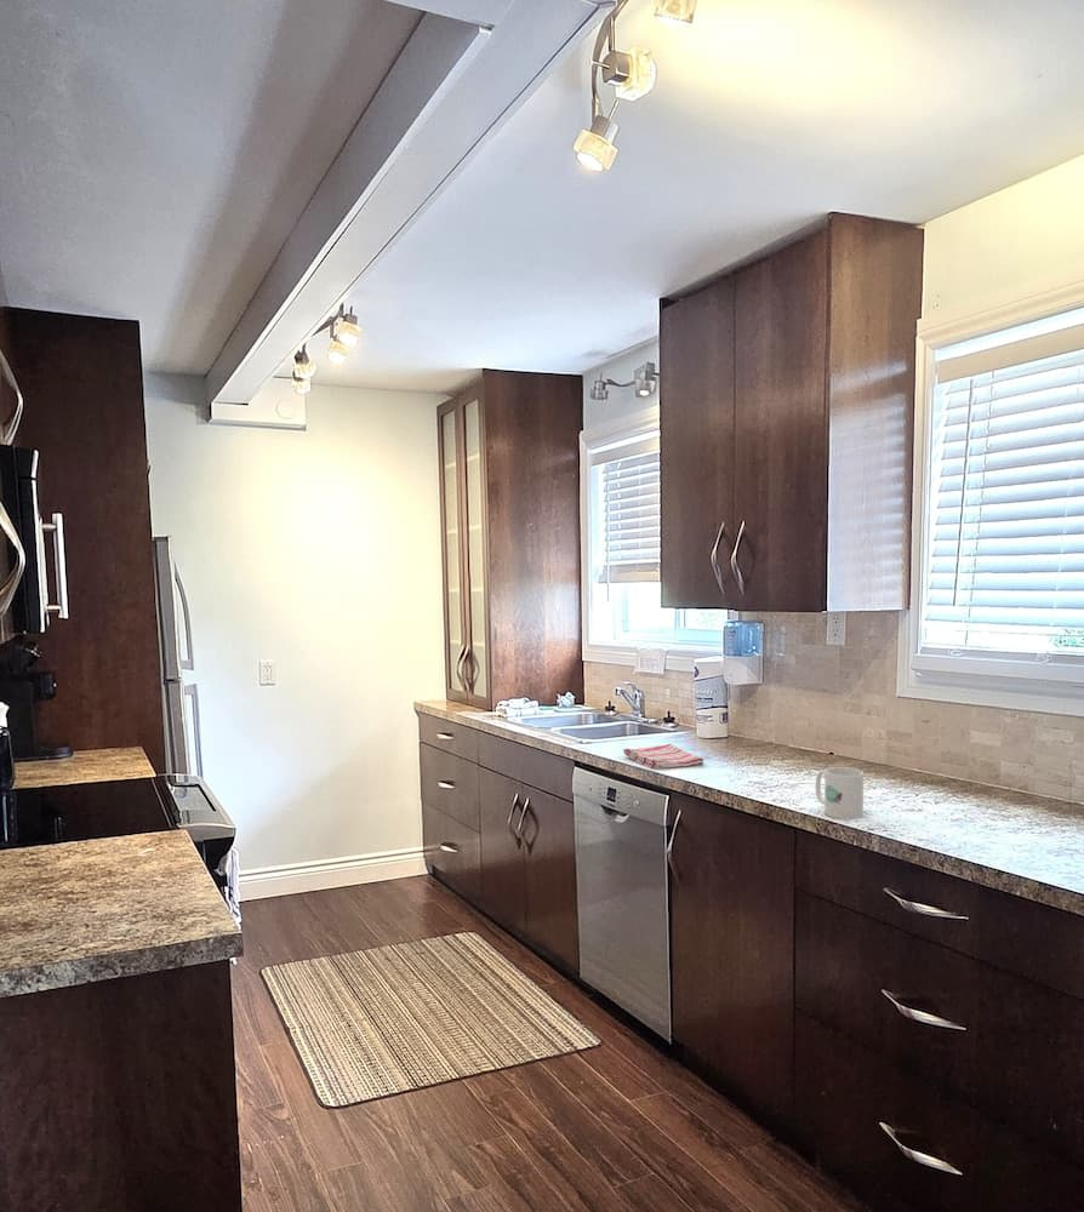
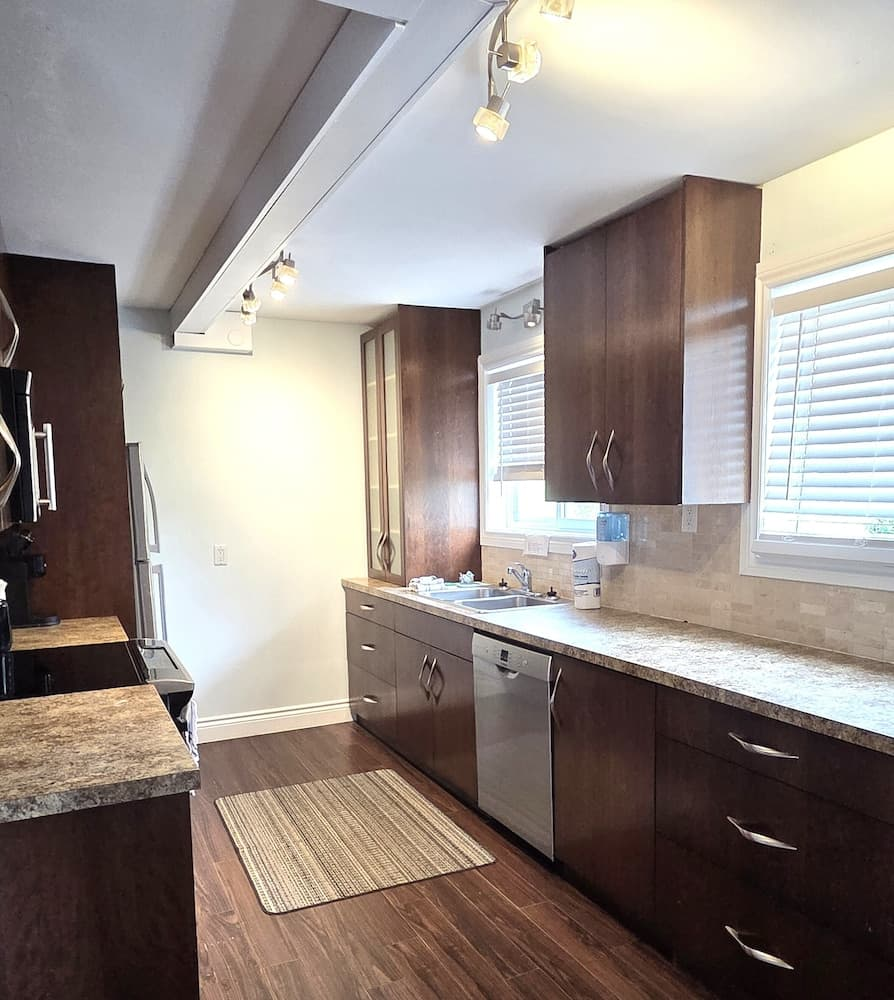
- dish towel (662, 754)
- mug (837, 790)
